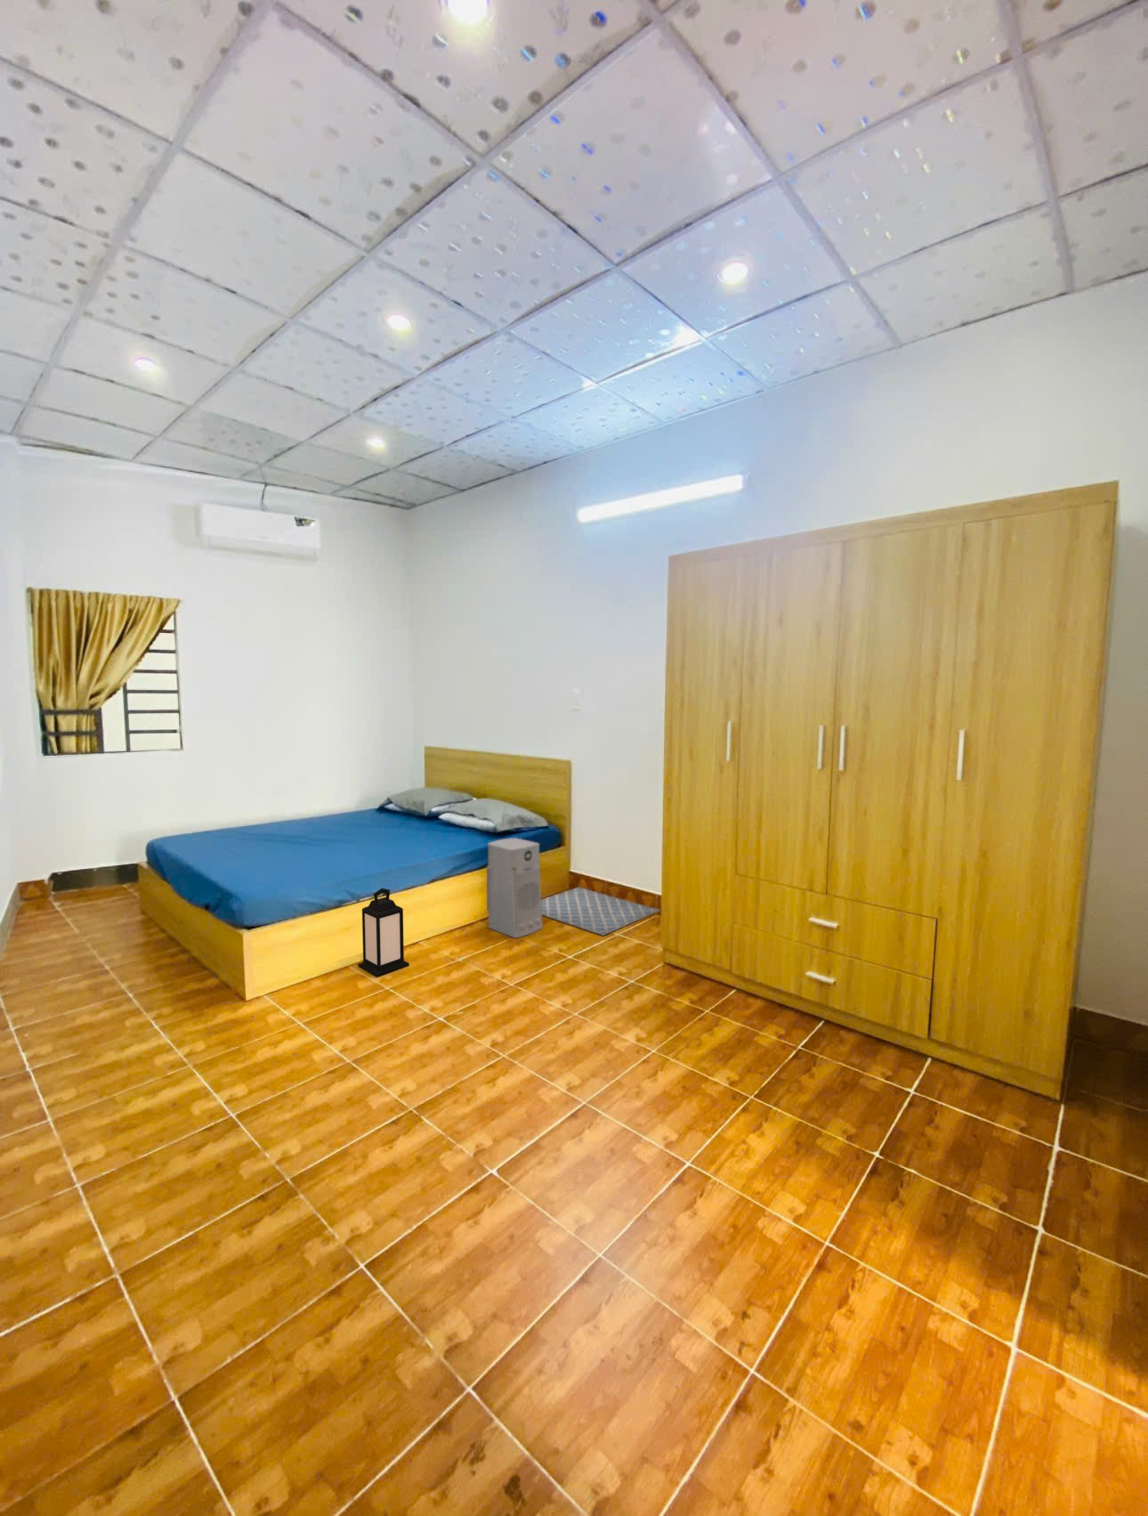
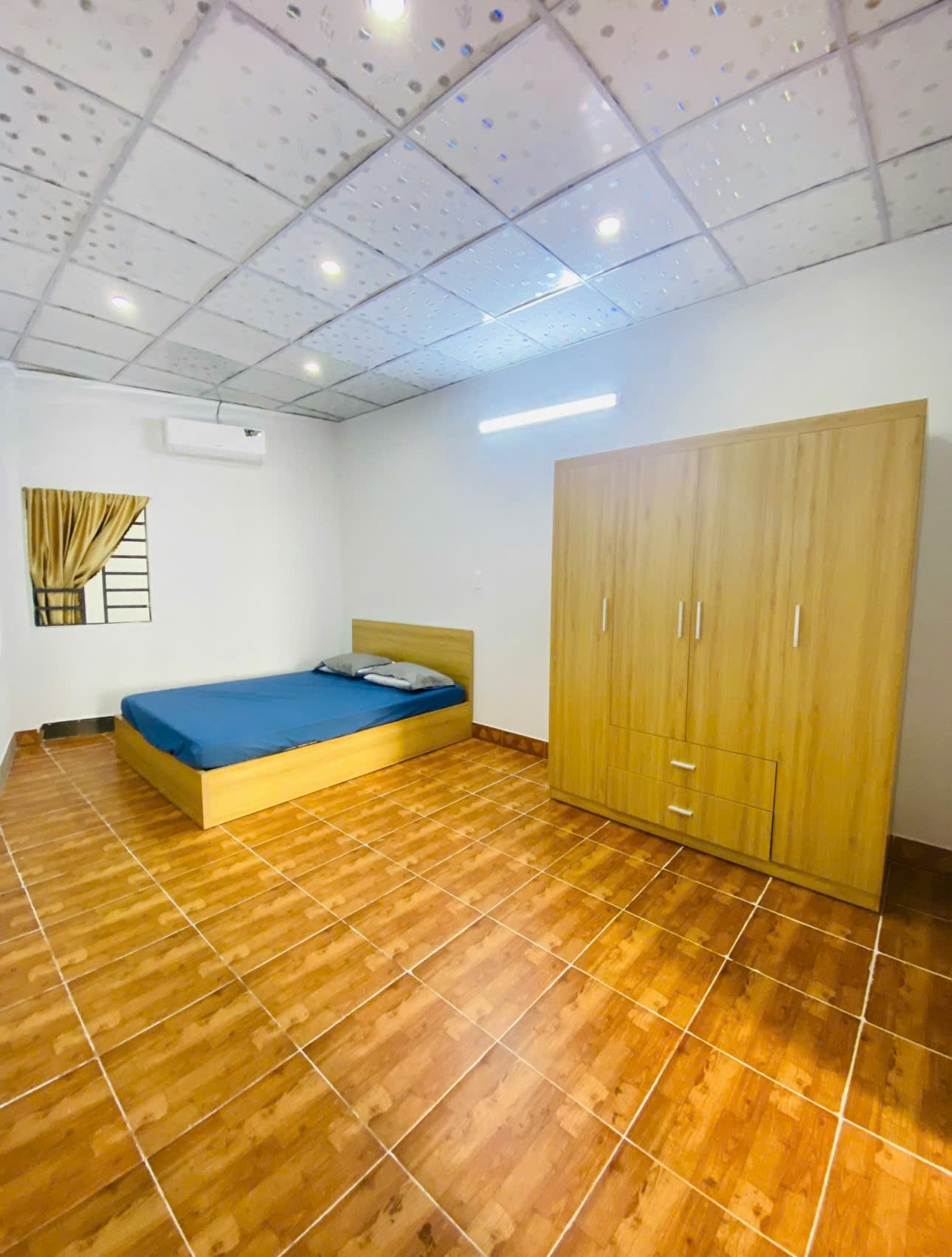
- bath mat (590, 908)
- lantern (382, 926)
- air purifier (514, 885)
